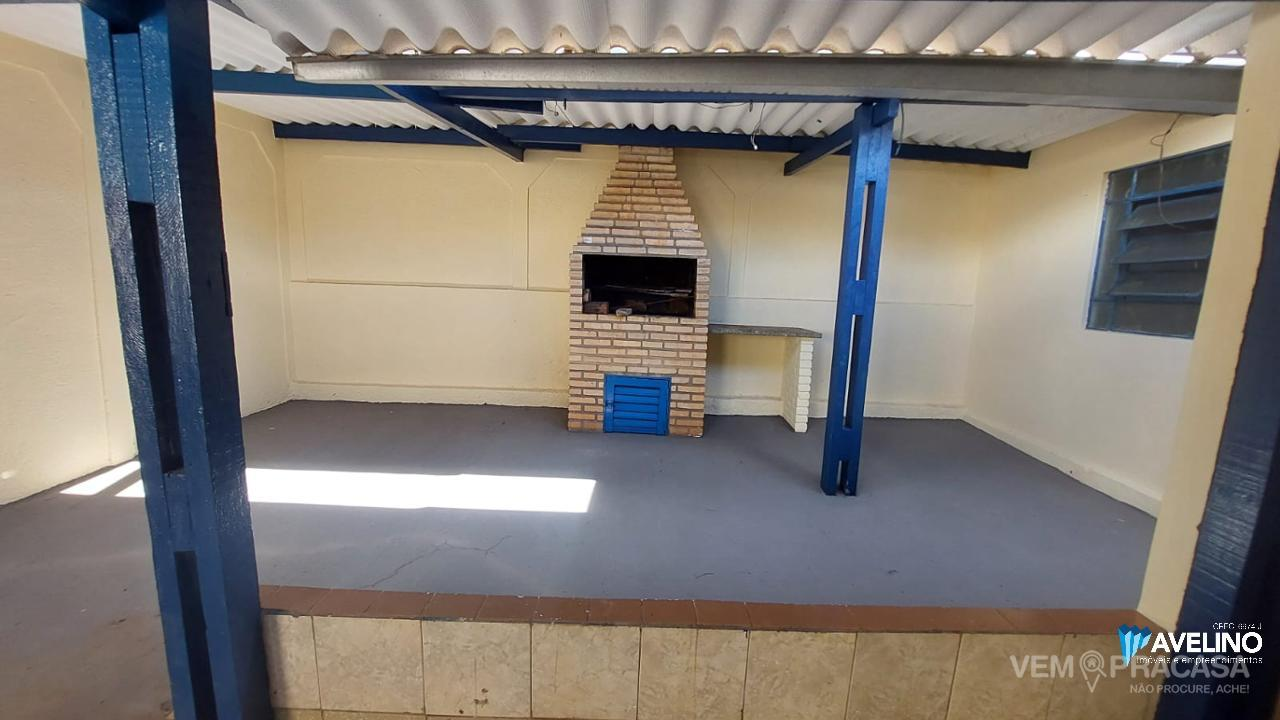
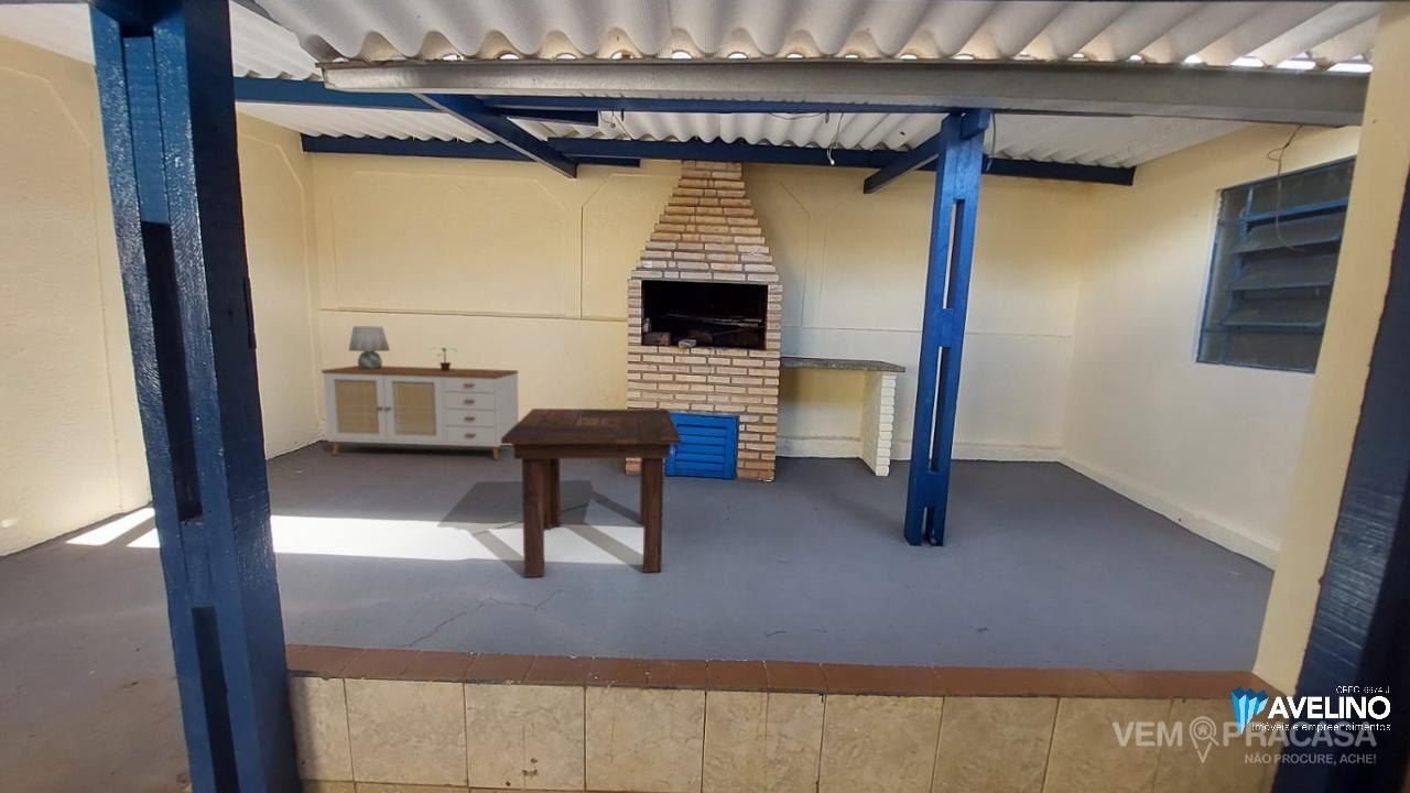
+ dining table (597, 457)
+ sideboard (425, 411)
+ table lamp (369, 347)
+ potted plant (444, 358)
